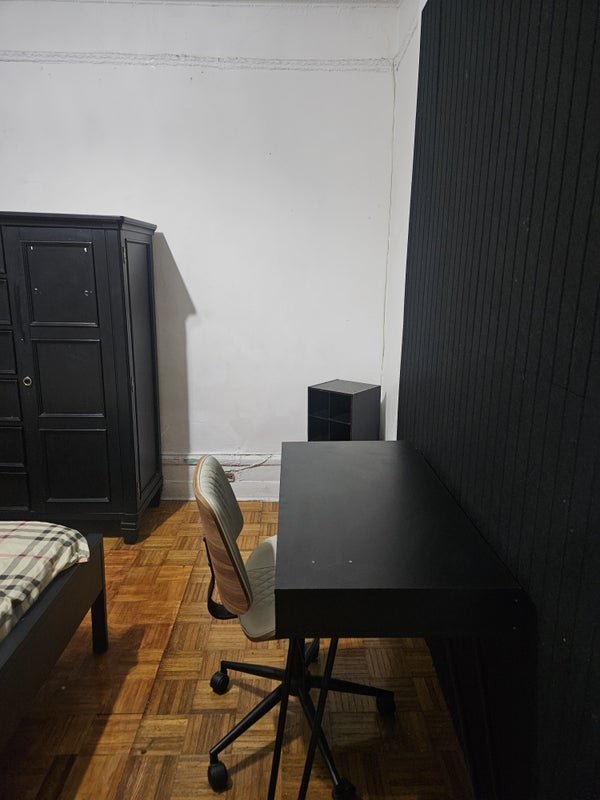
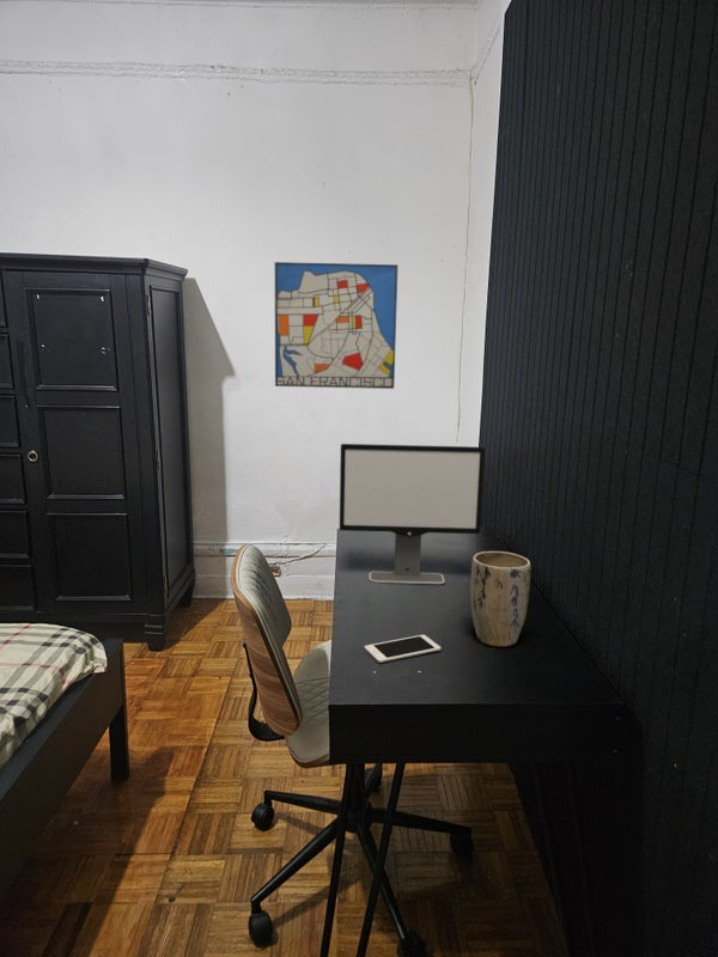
+ plant pot (498, 598)
+ wall art (335, 327)
+ cell phone (402, 647)
+ computer monitor (409, 512)
